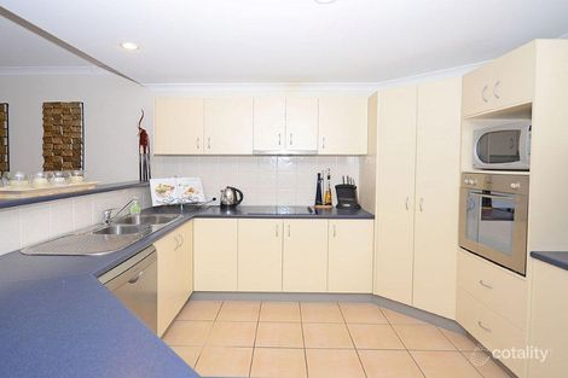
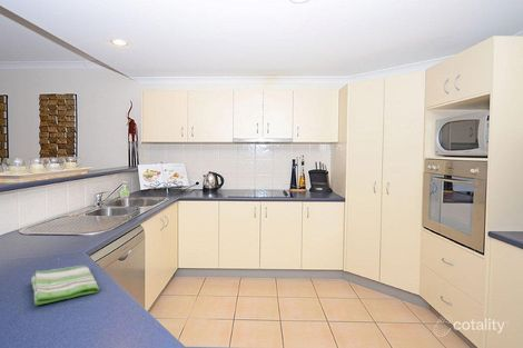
+ dish towel (65, 281)
